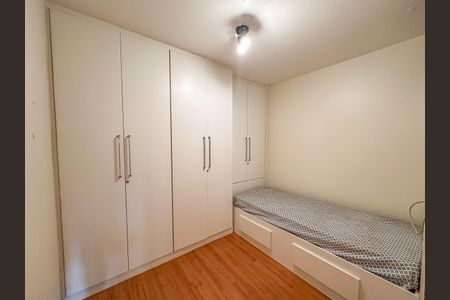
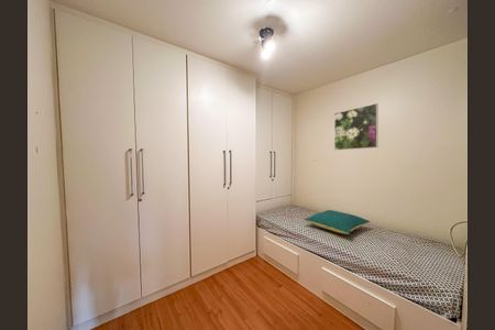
+ pillow (336, 220)
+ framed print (354, 129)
